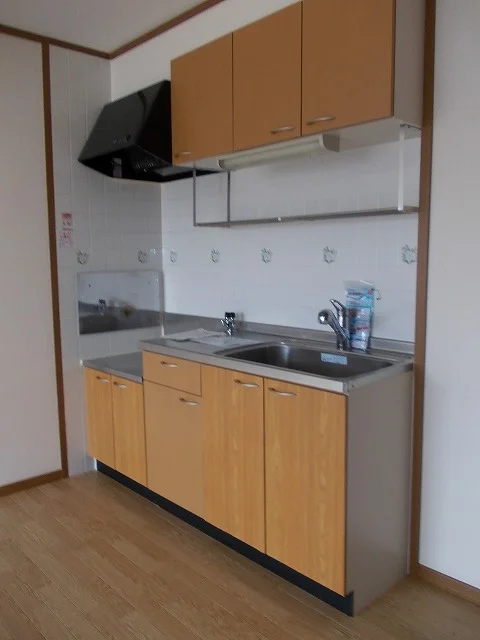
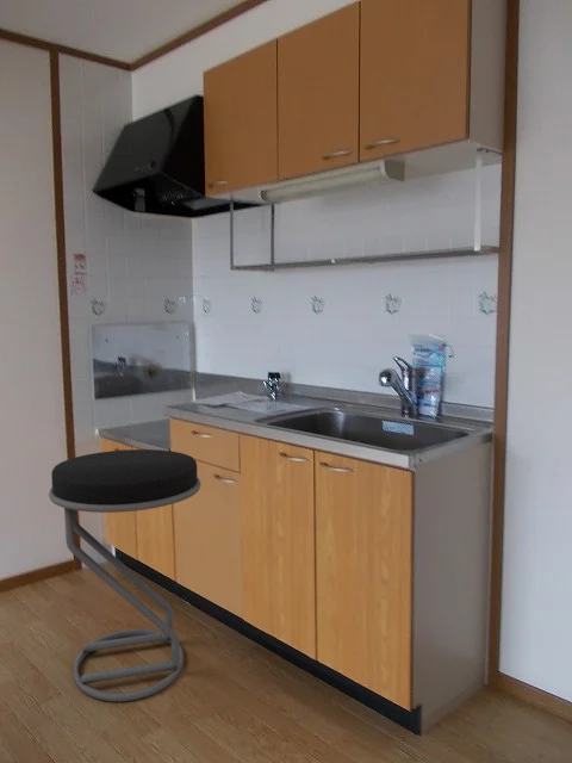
+ stool (126, 567)
